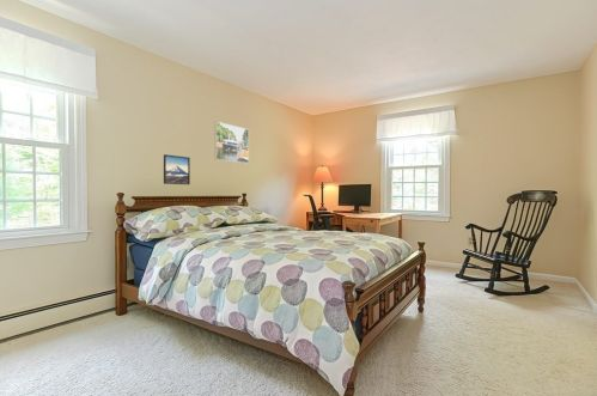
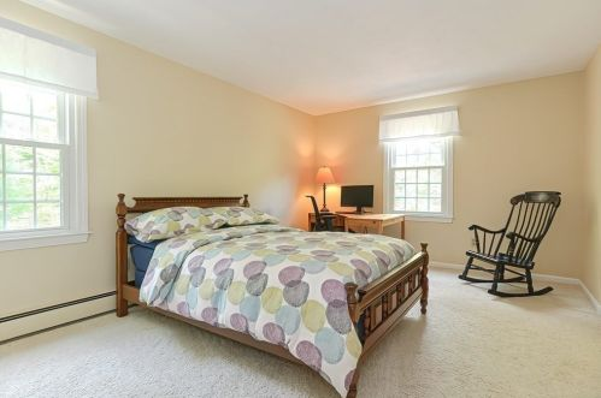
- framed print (177, 170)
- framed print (232, 144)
